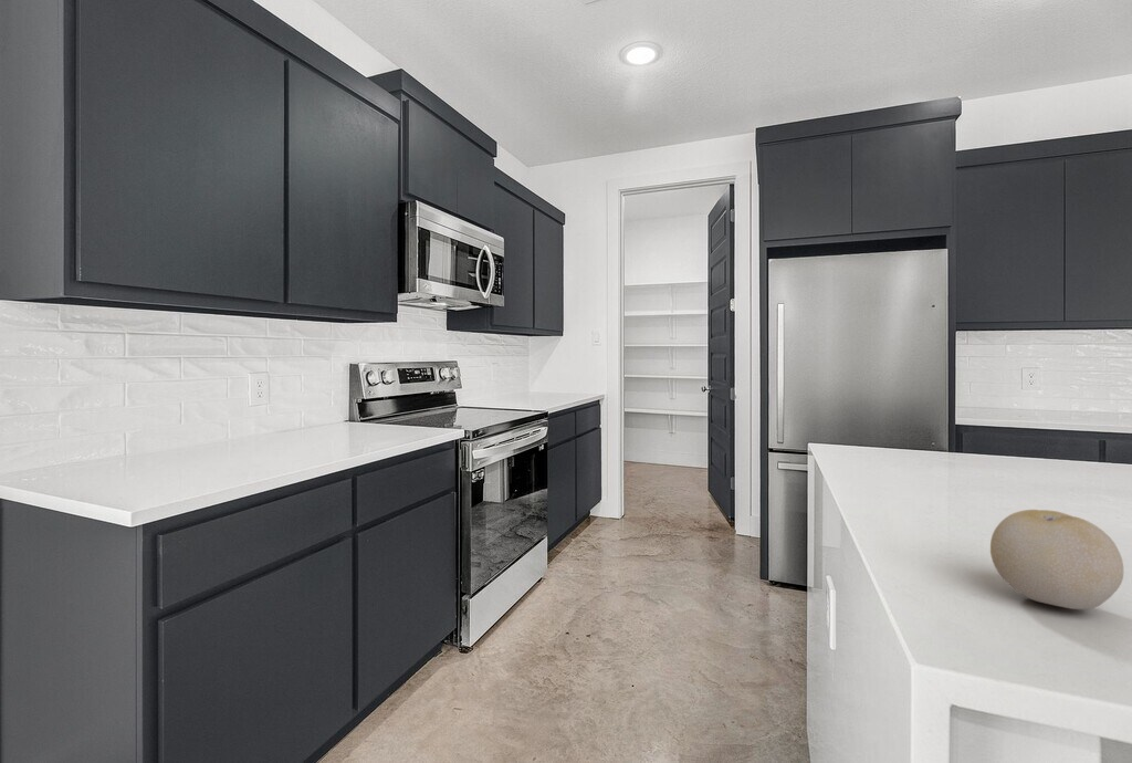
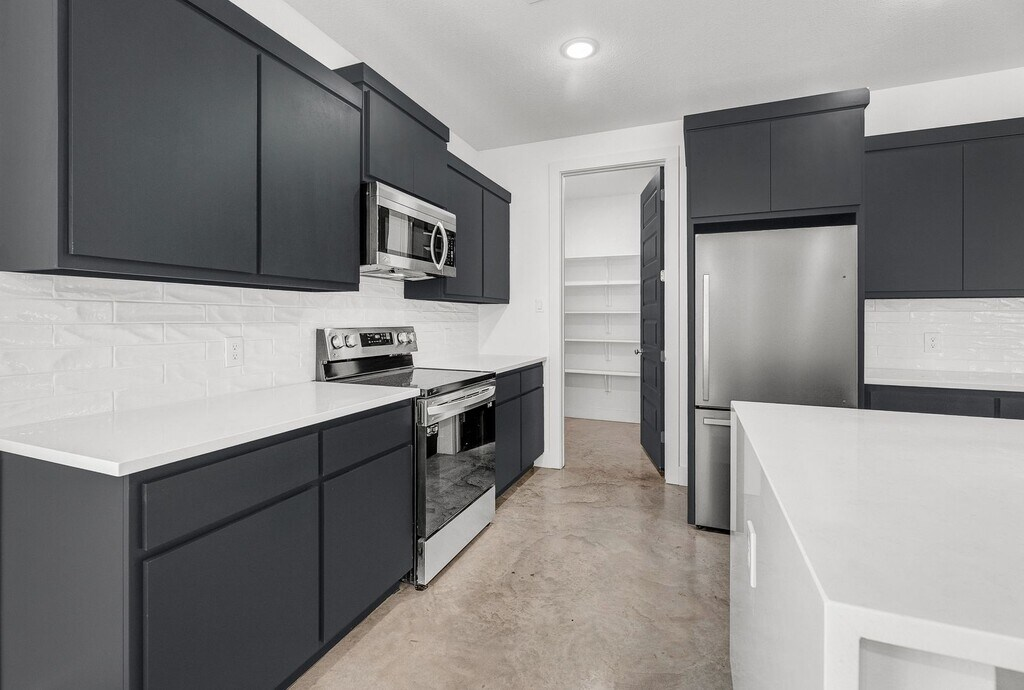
- fruit (1052, 558)
